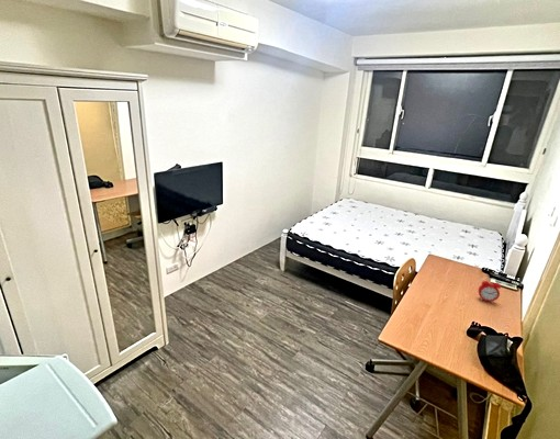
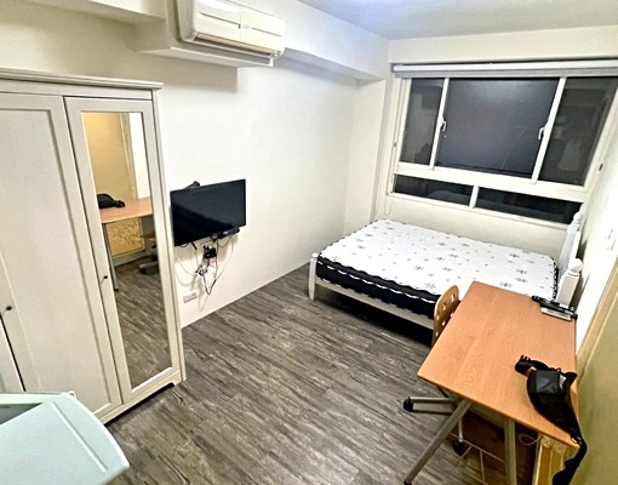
- alarm clock (489, 289)
